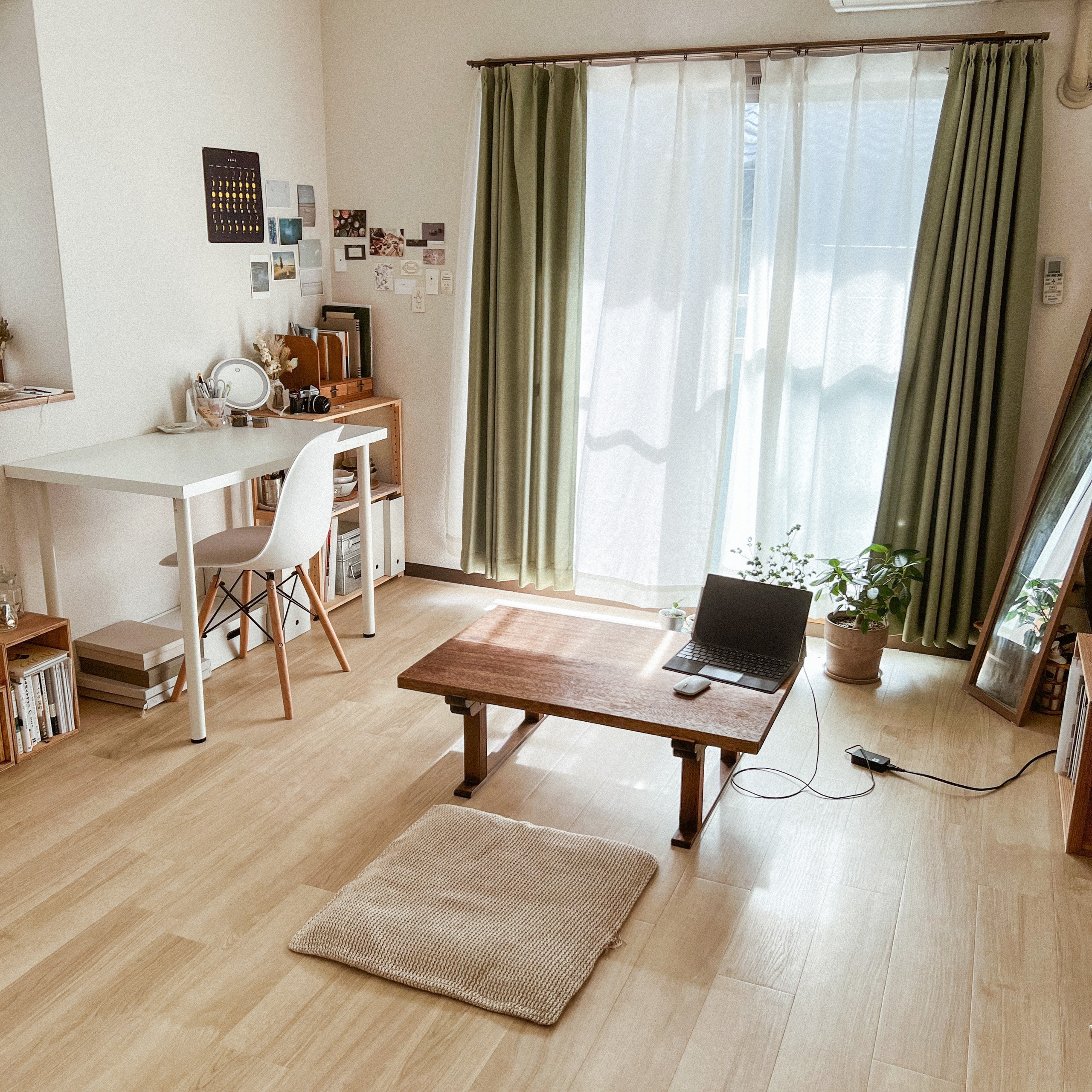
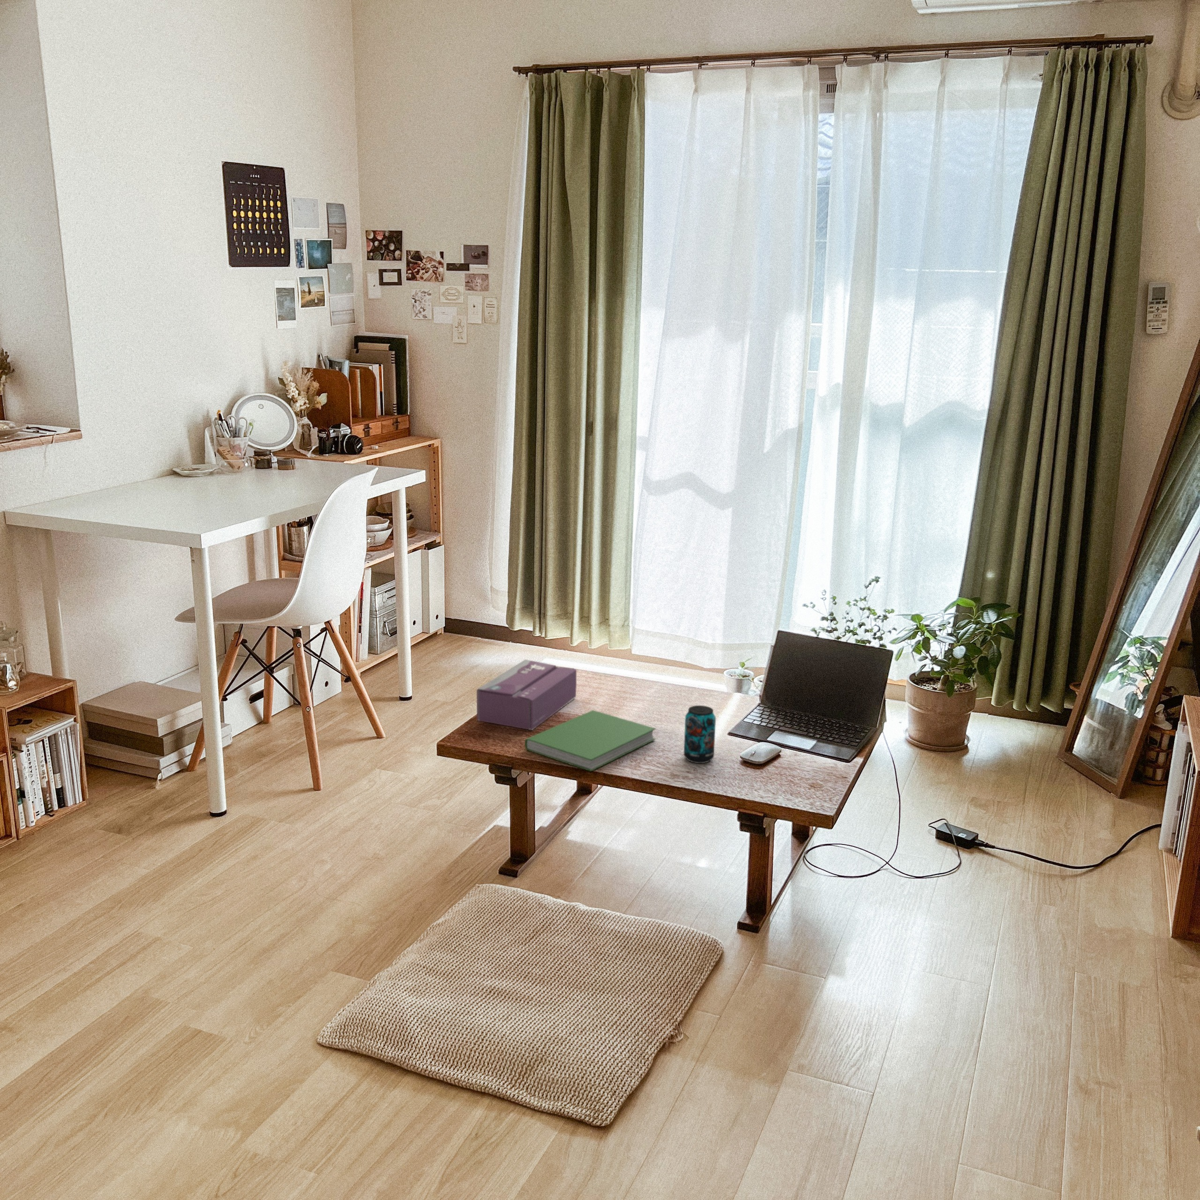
+ tissue box (527, 692)
+ beverage can (699, 734)
+ hardcover book (590, 738)
